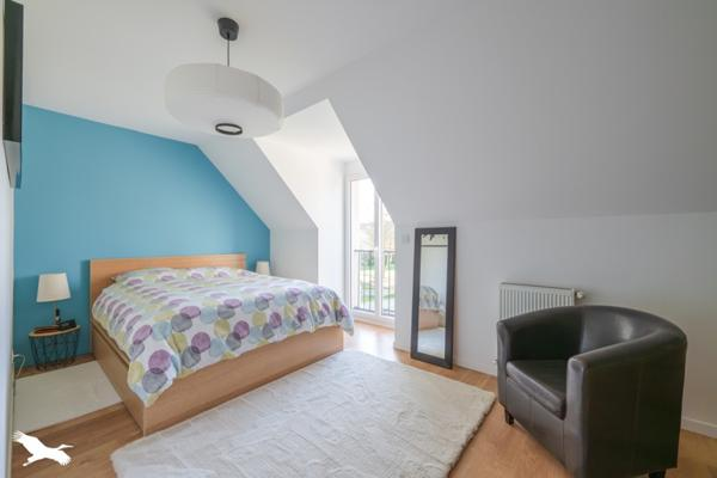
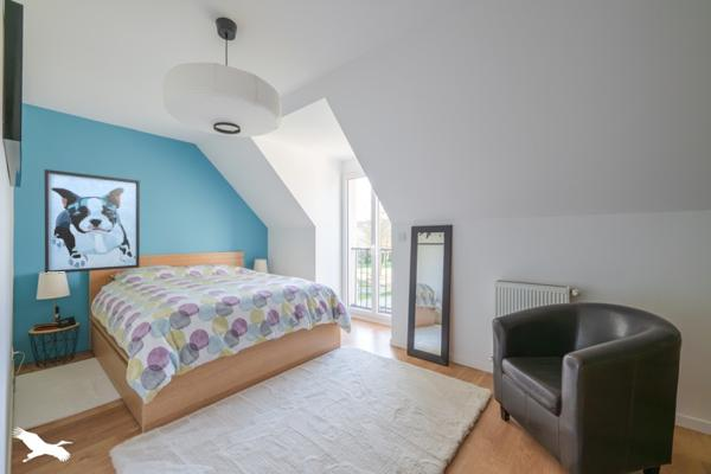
+ wall art (96, 223)
